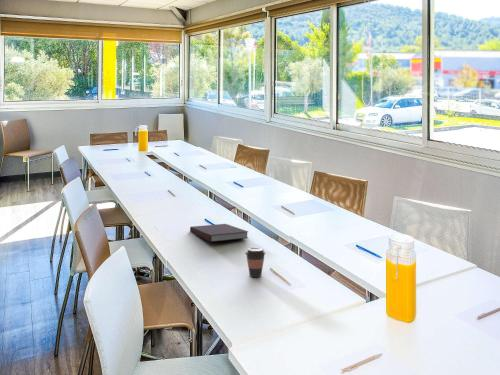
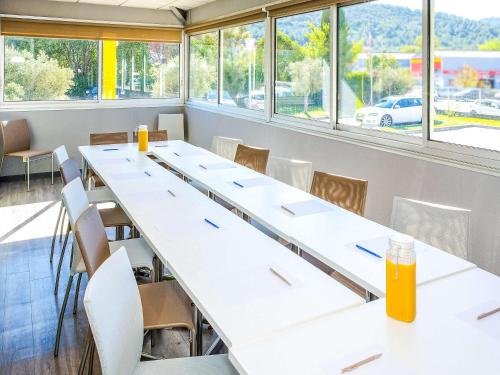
- notebook (218, 232)
- coffee cup (255, 262)
